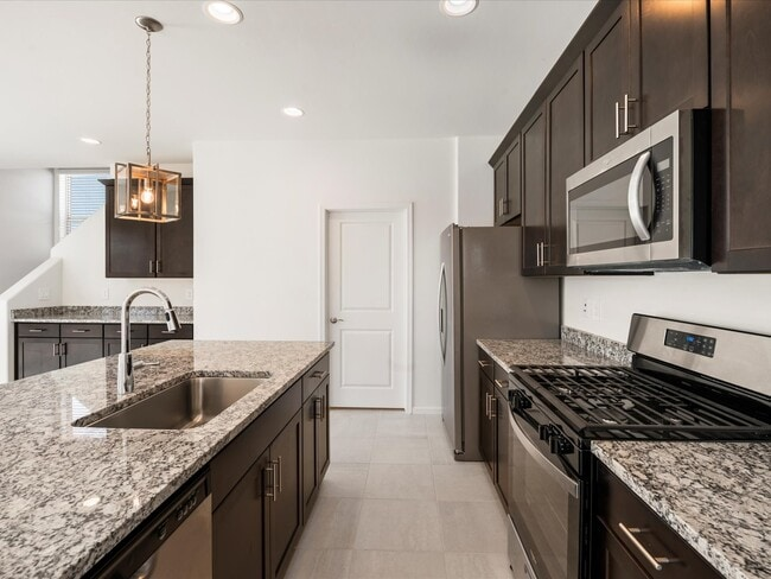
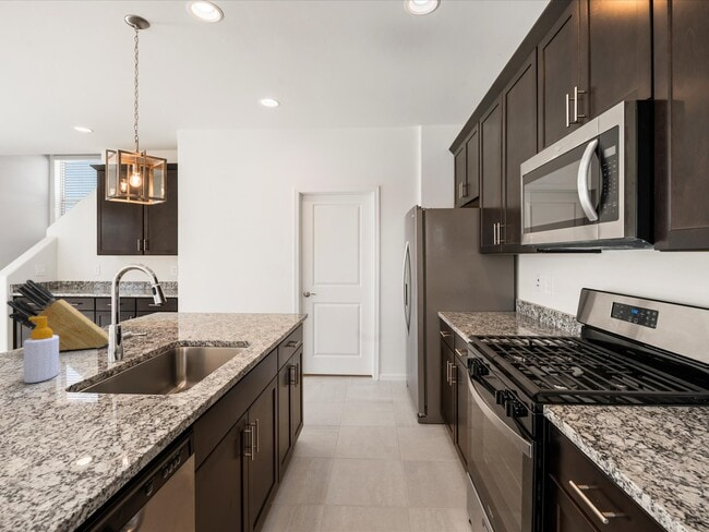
+ soap bottle (41, 347)
+ knife block (62, 314)
